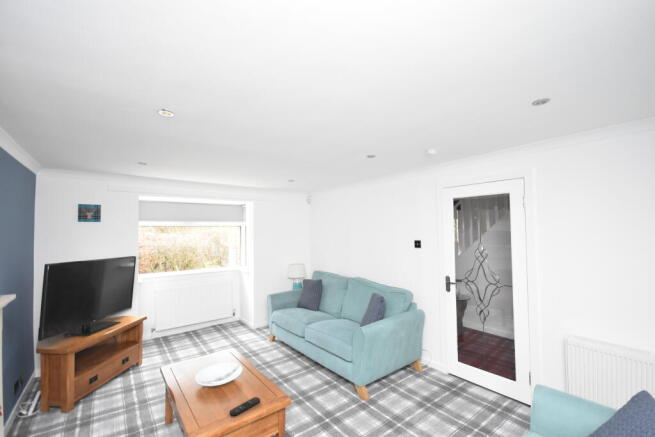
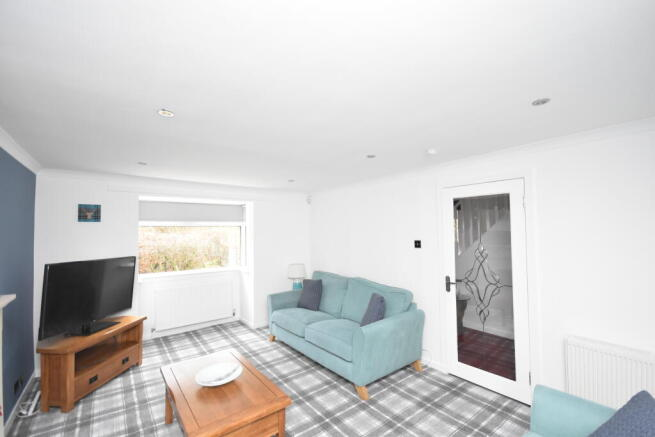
- remote control (245, 405)
